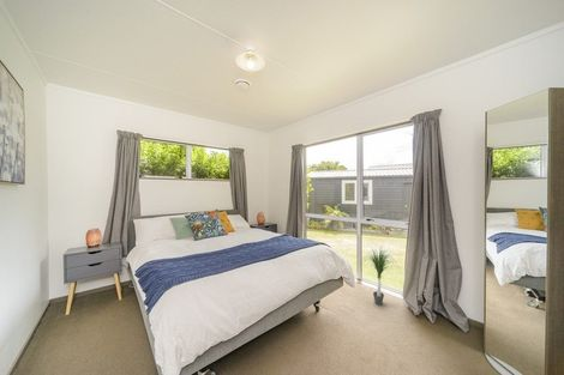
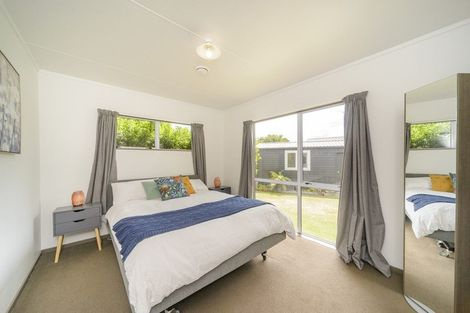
- potted plant (378, 272)
